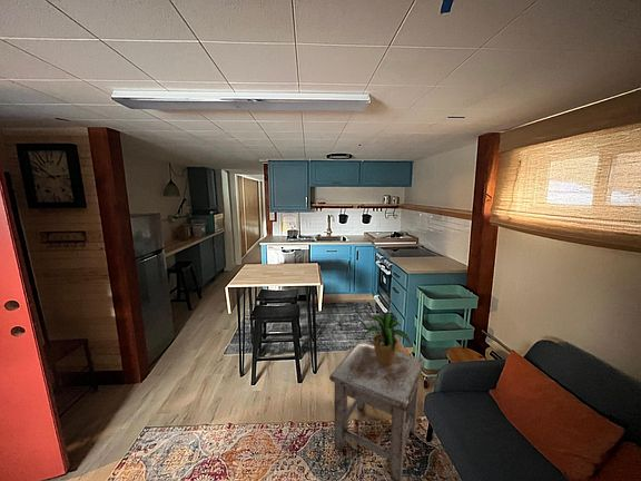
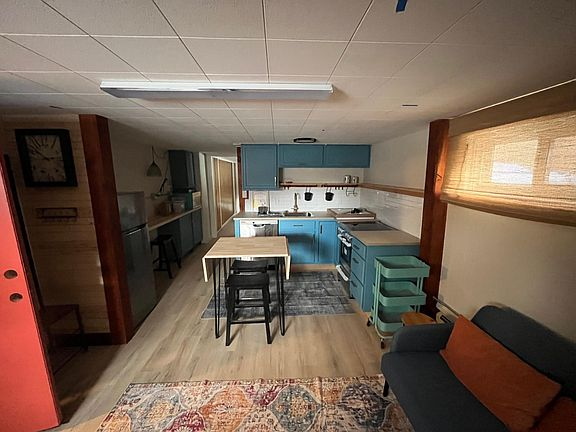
- potted plant (385, 340)
- stool (377, 403)
